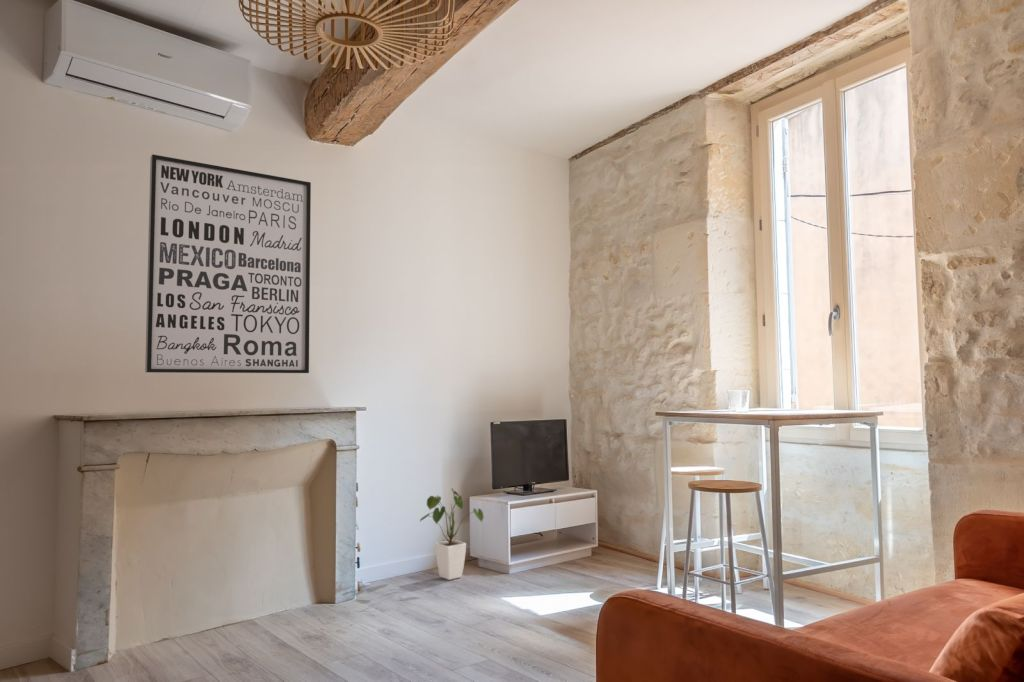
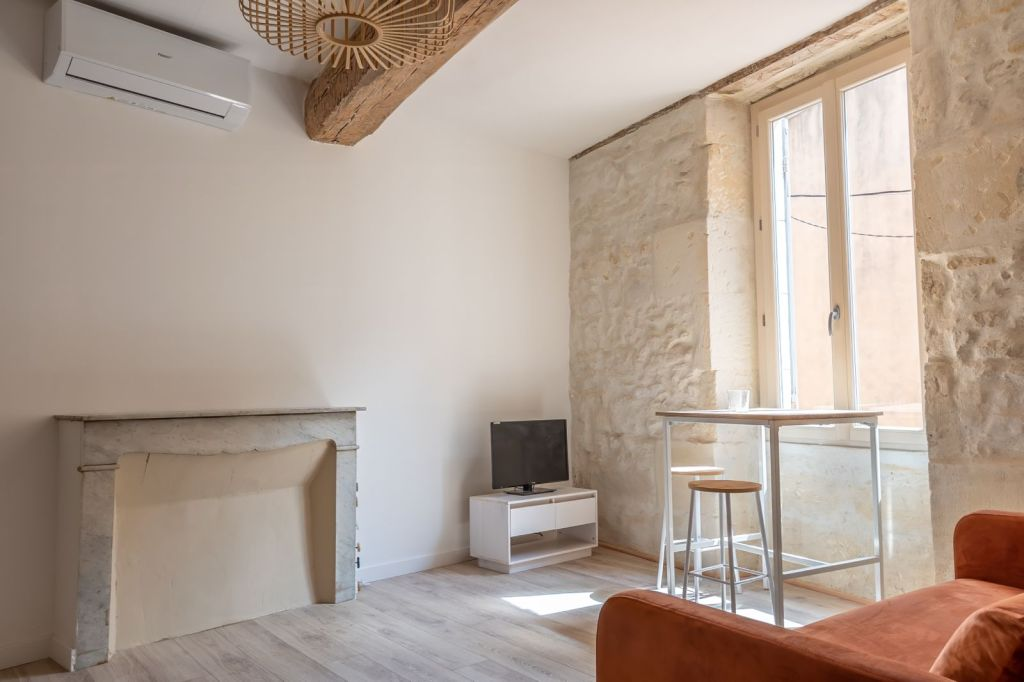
- house plant (455, 533)
- wall art (233, 270)
